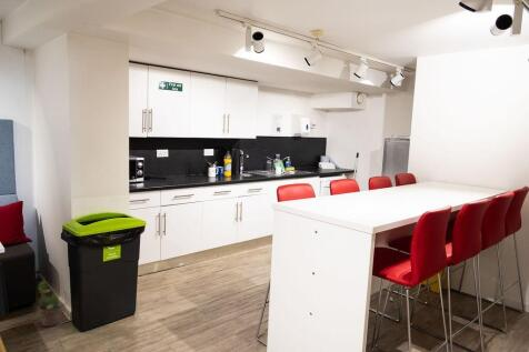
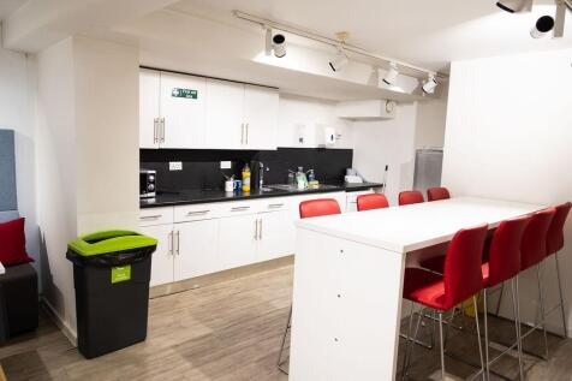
- potted plant (51, 300)
